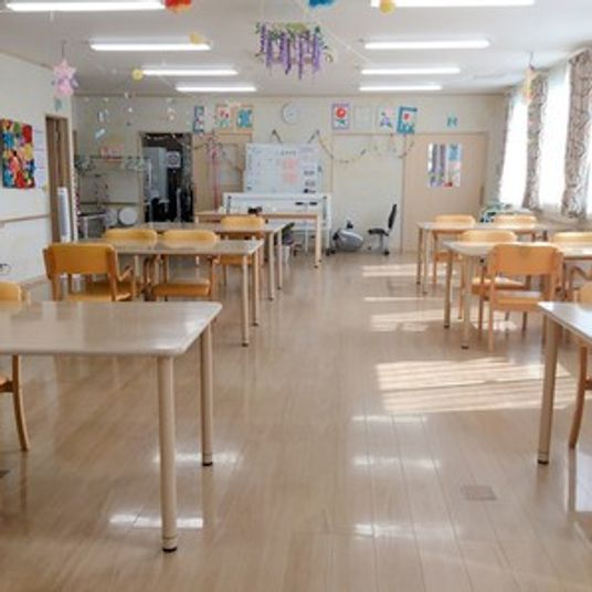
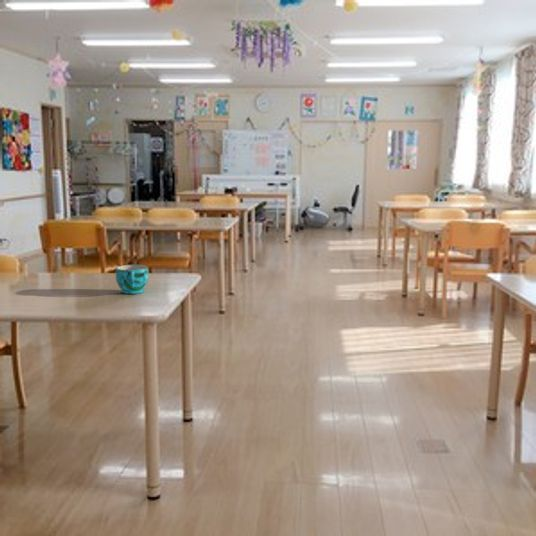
+ cup (133, 279)
